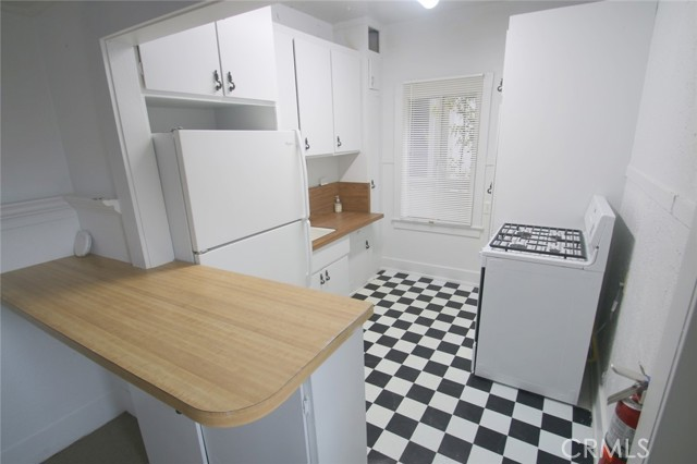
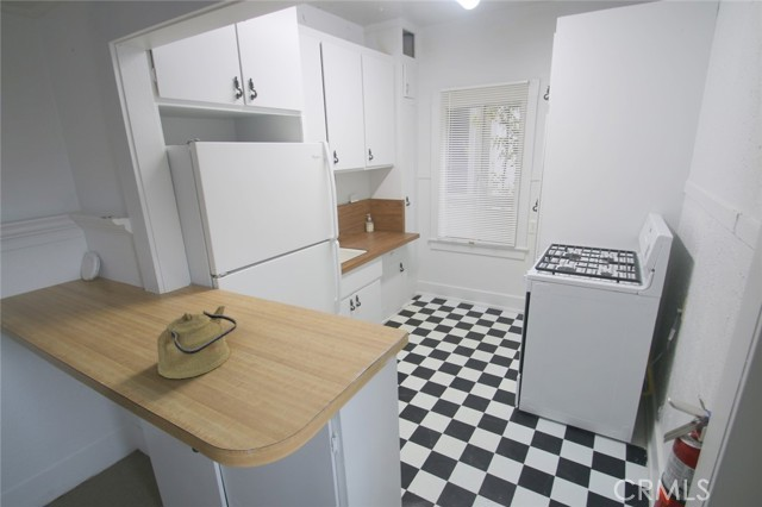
+ kettle (198, 333)
